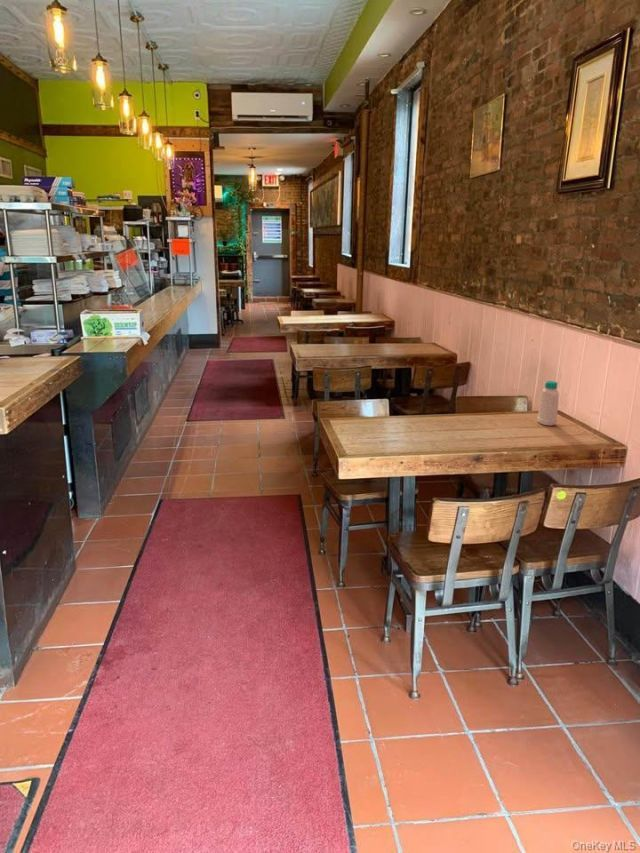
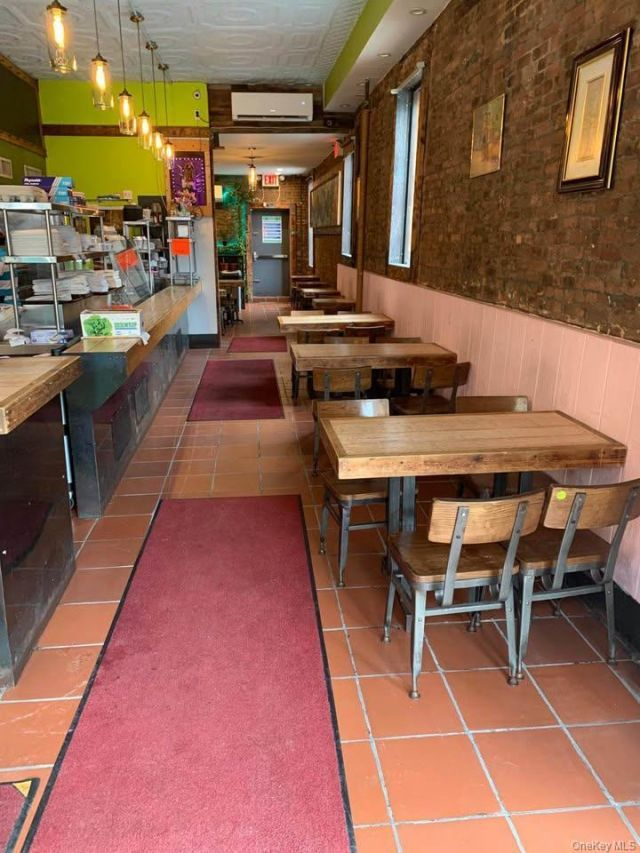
- bottle (549, 402)
